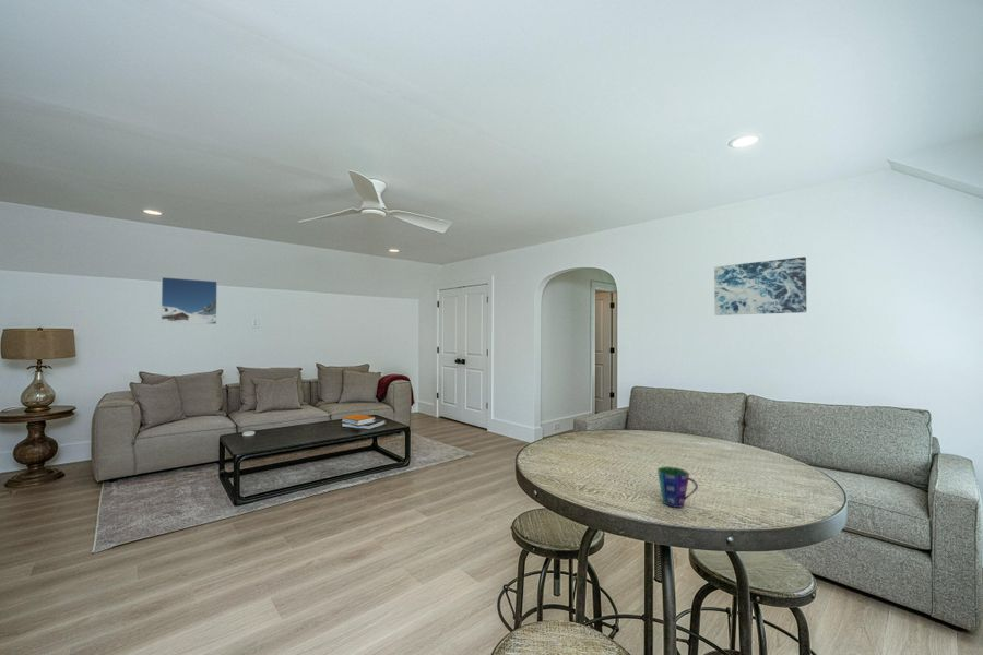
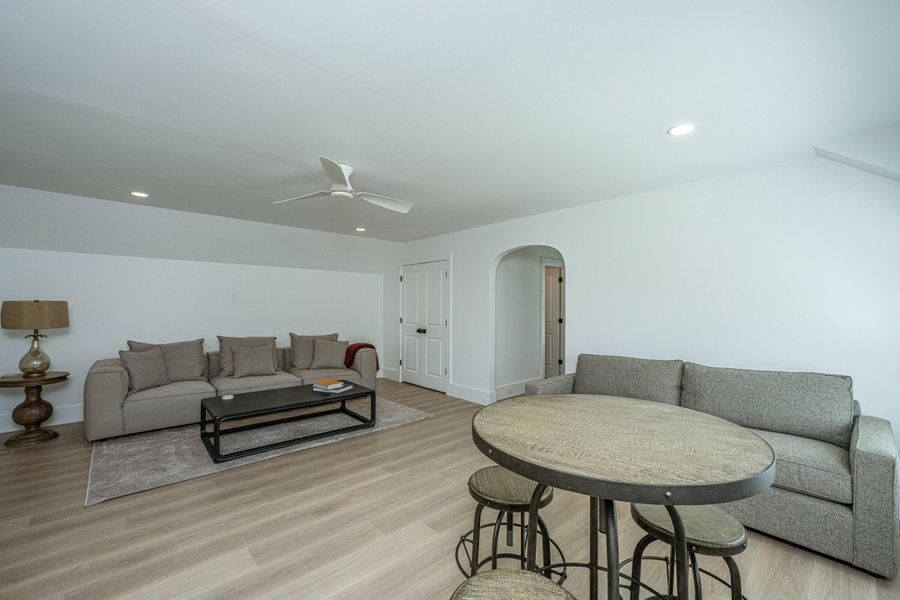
- cup (677, 488)
- wall art (757, 287)
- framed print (189, 301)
